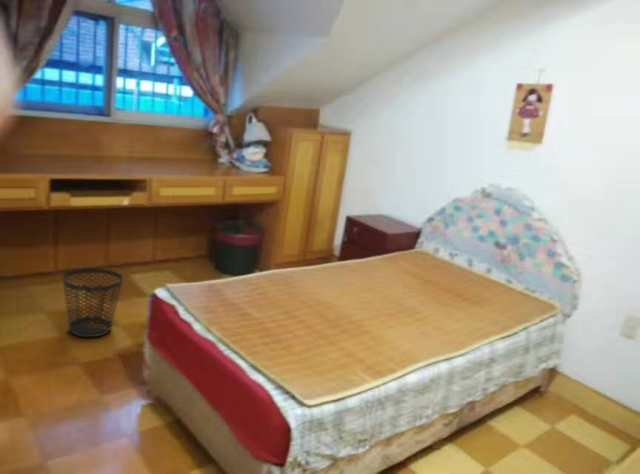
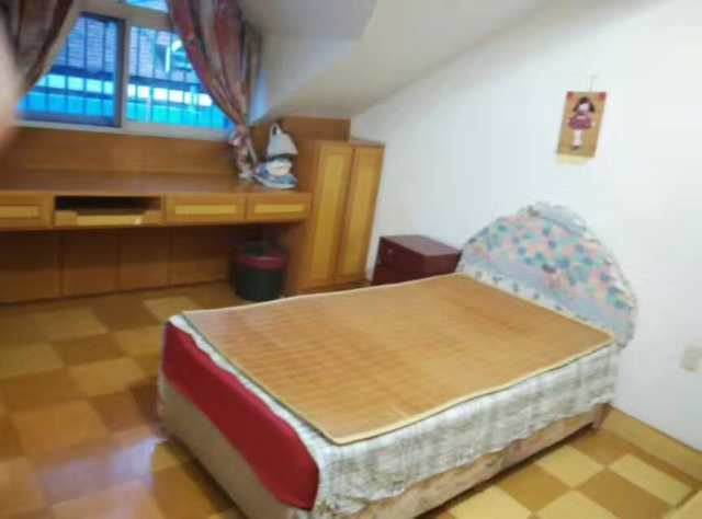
- wastebasket (91, 304)
